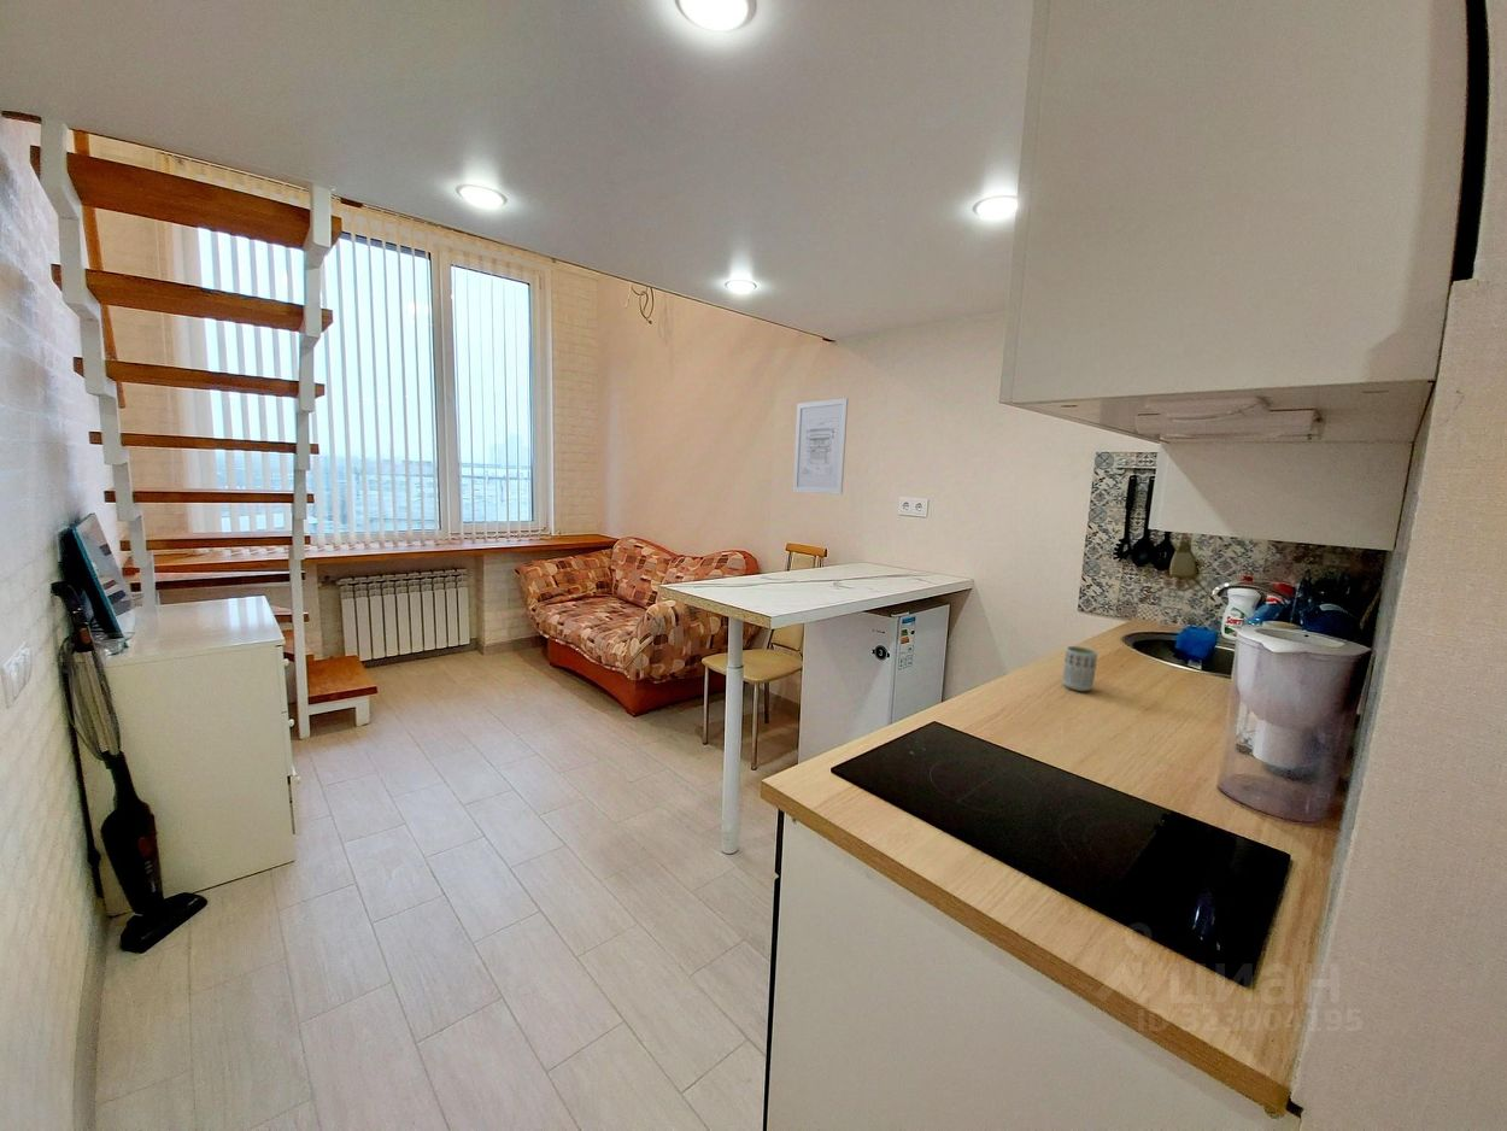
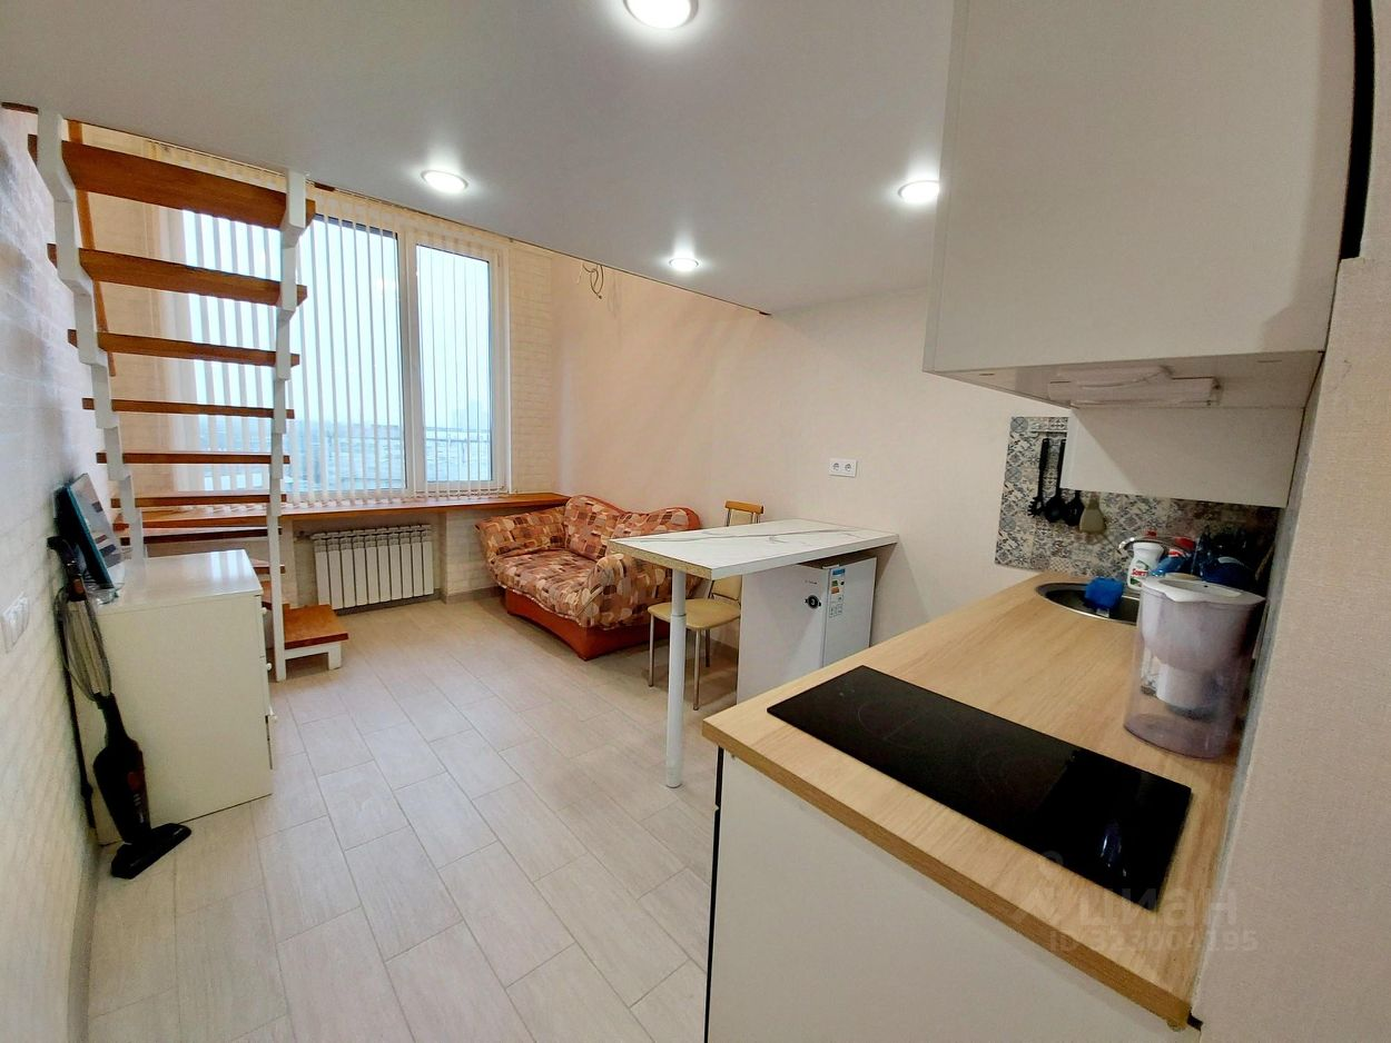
- cup (1079, 668)
- wall art (819, 447)
